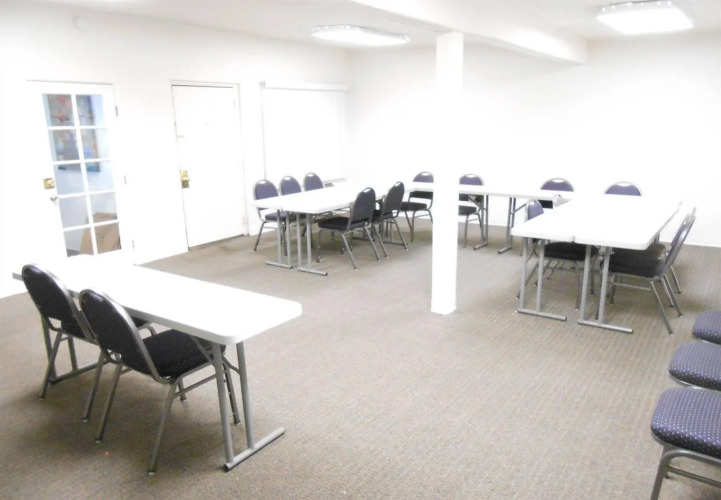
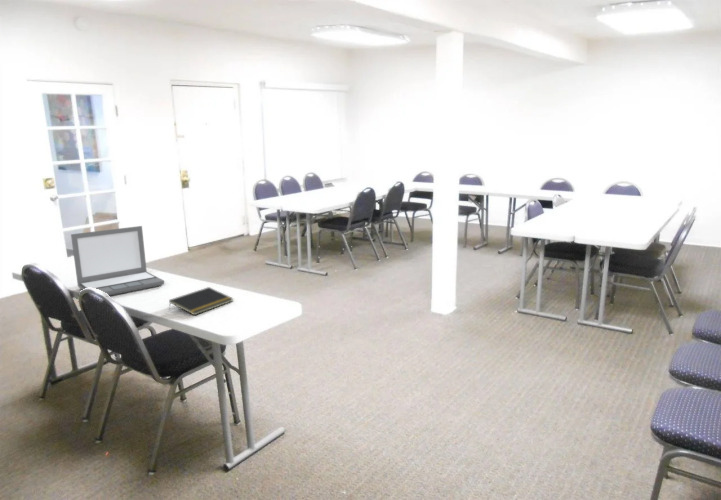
+ laptop (118, 260)
+ notepad (202, 300)
